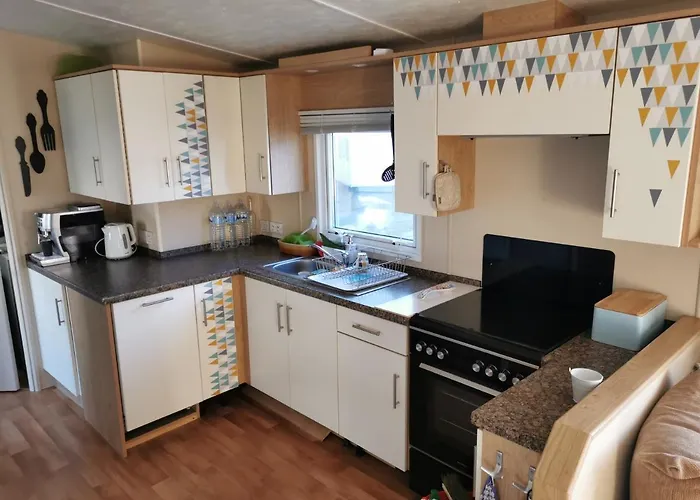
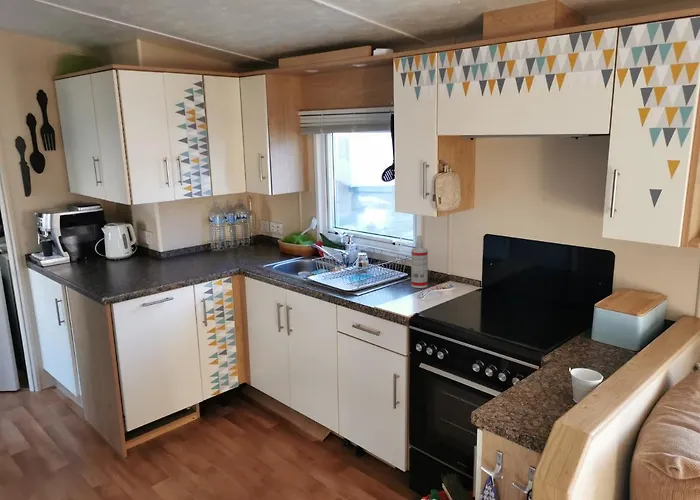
+ spray bottle (419, 261)
